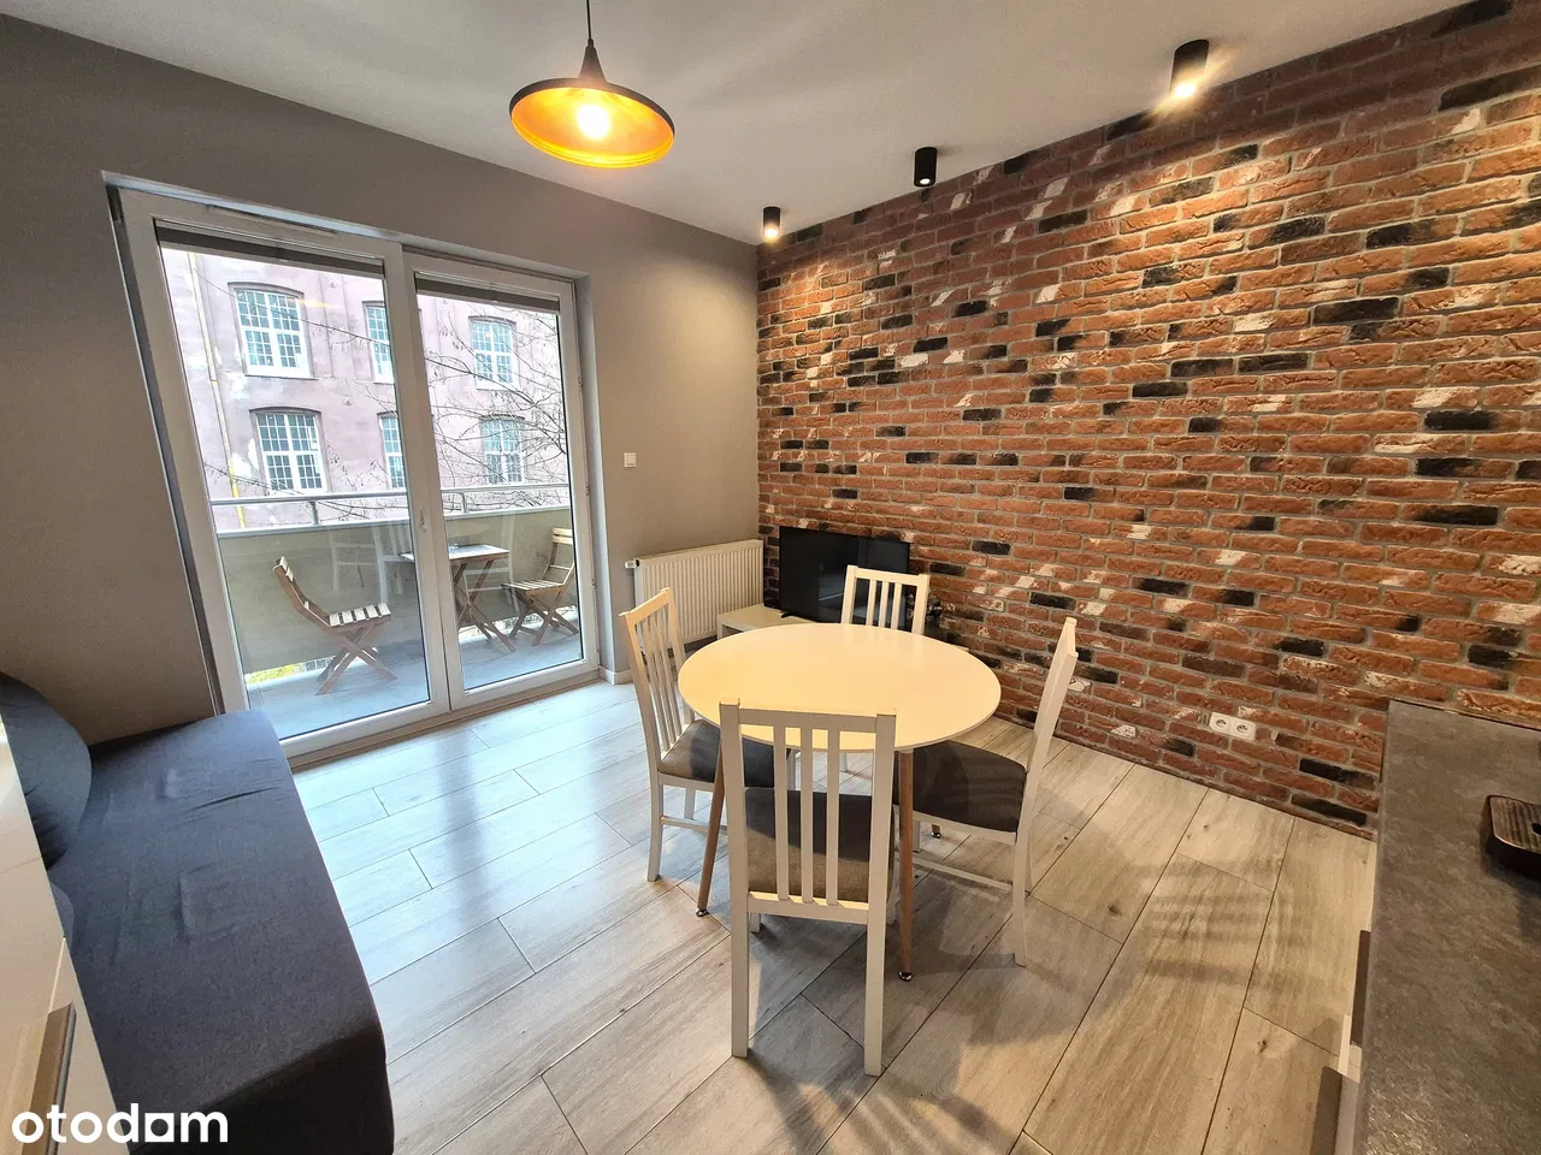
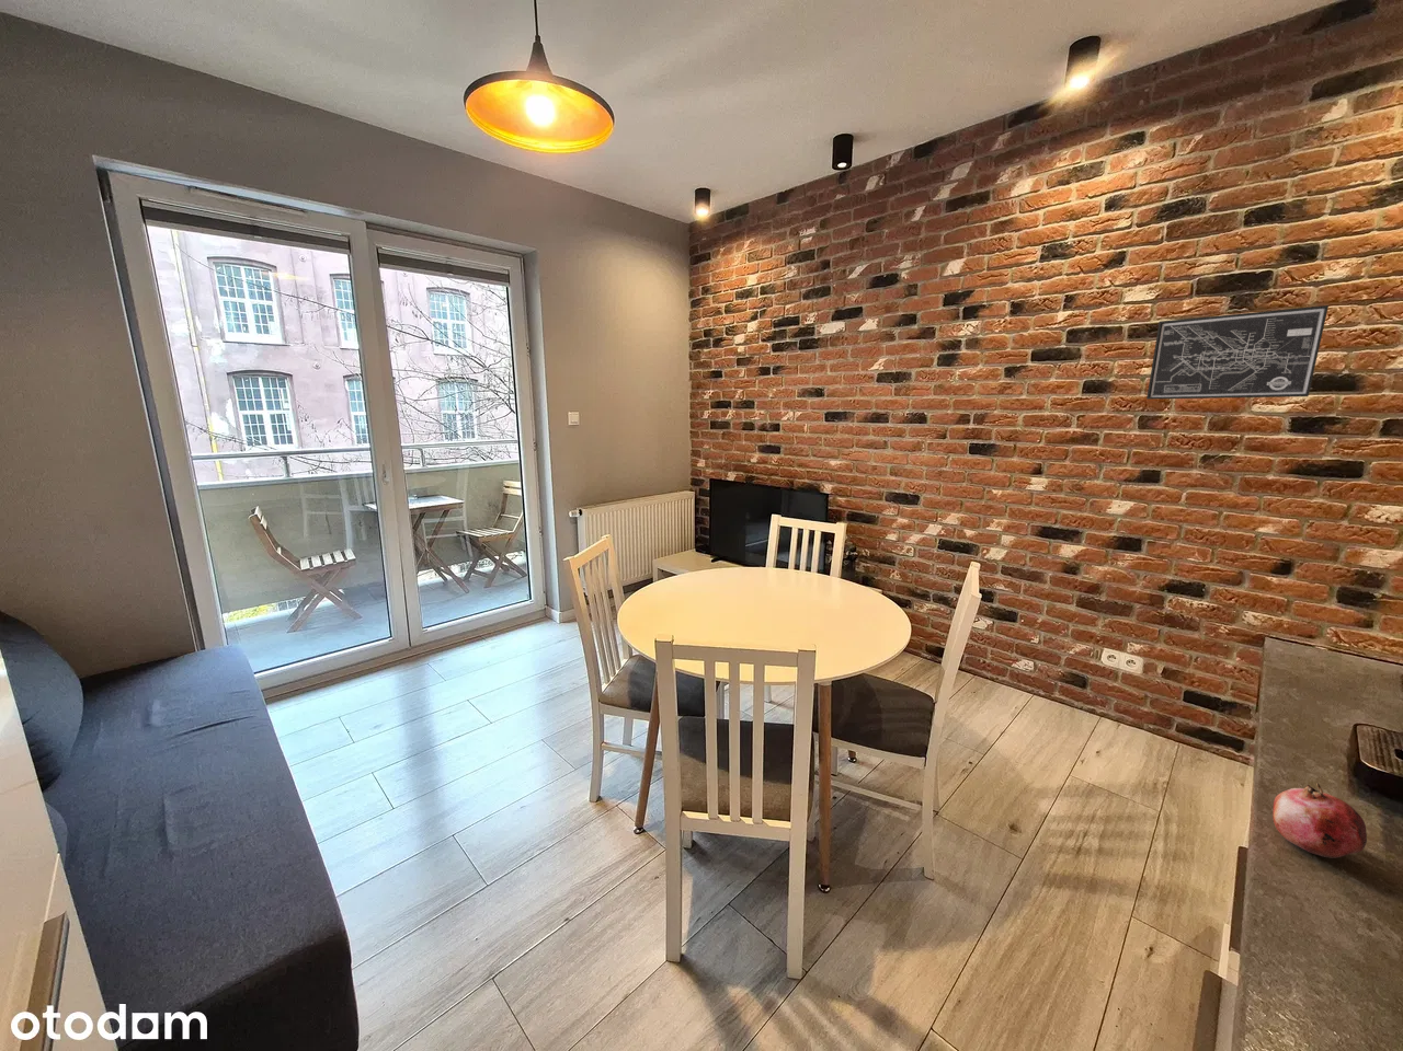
+ wall art (1228, 355)
+ fruit (1319, 816)
